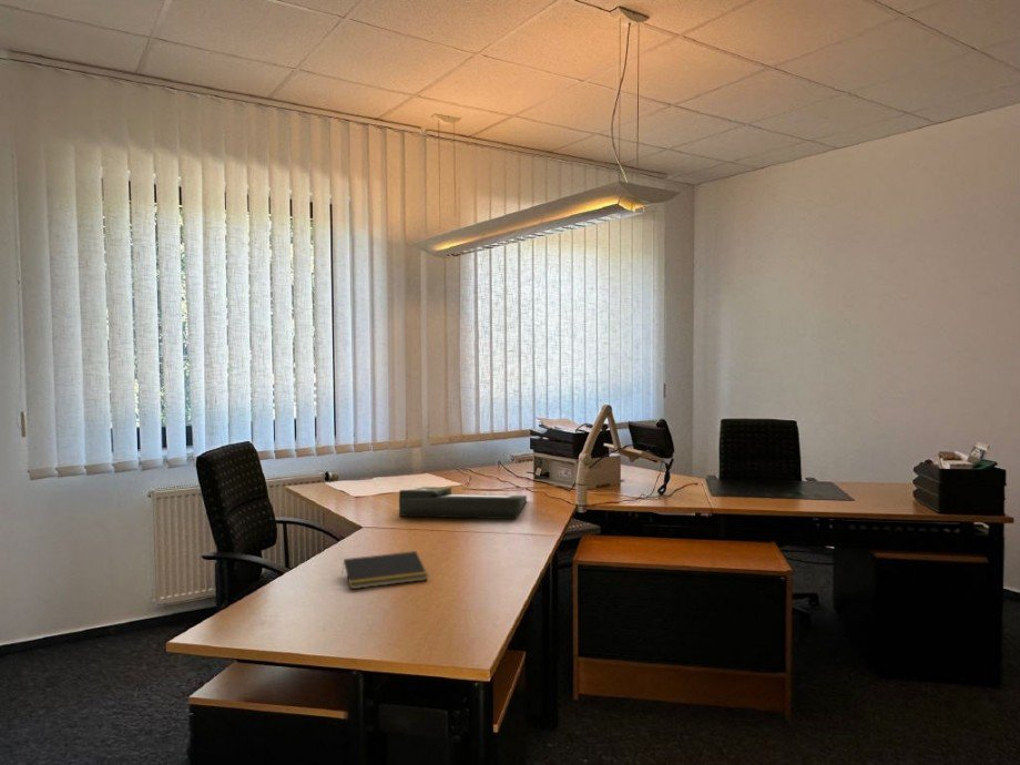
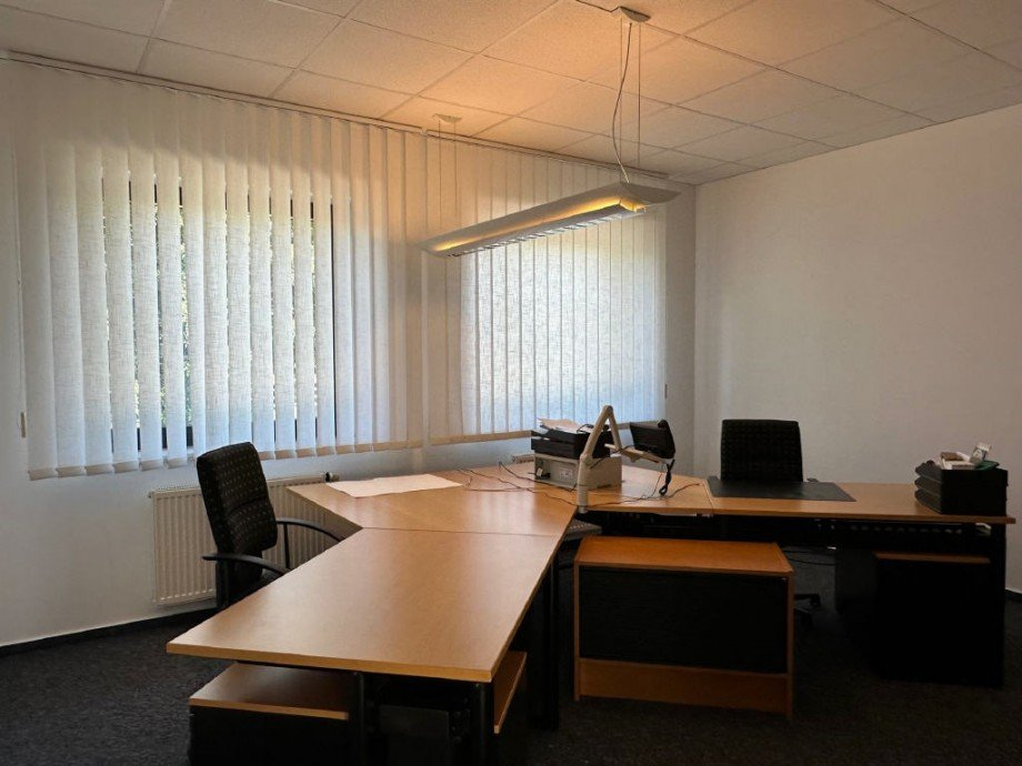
- notepad (385, 569)
- document tray (466, 494)
